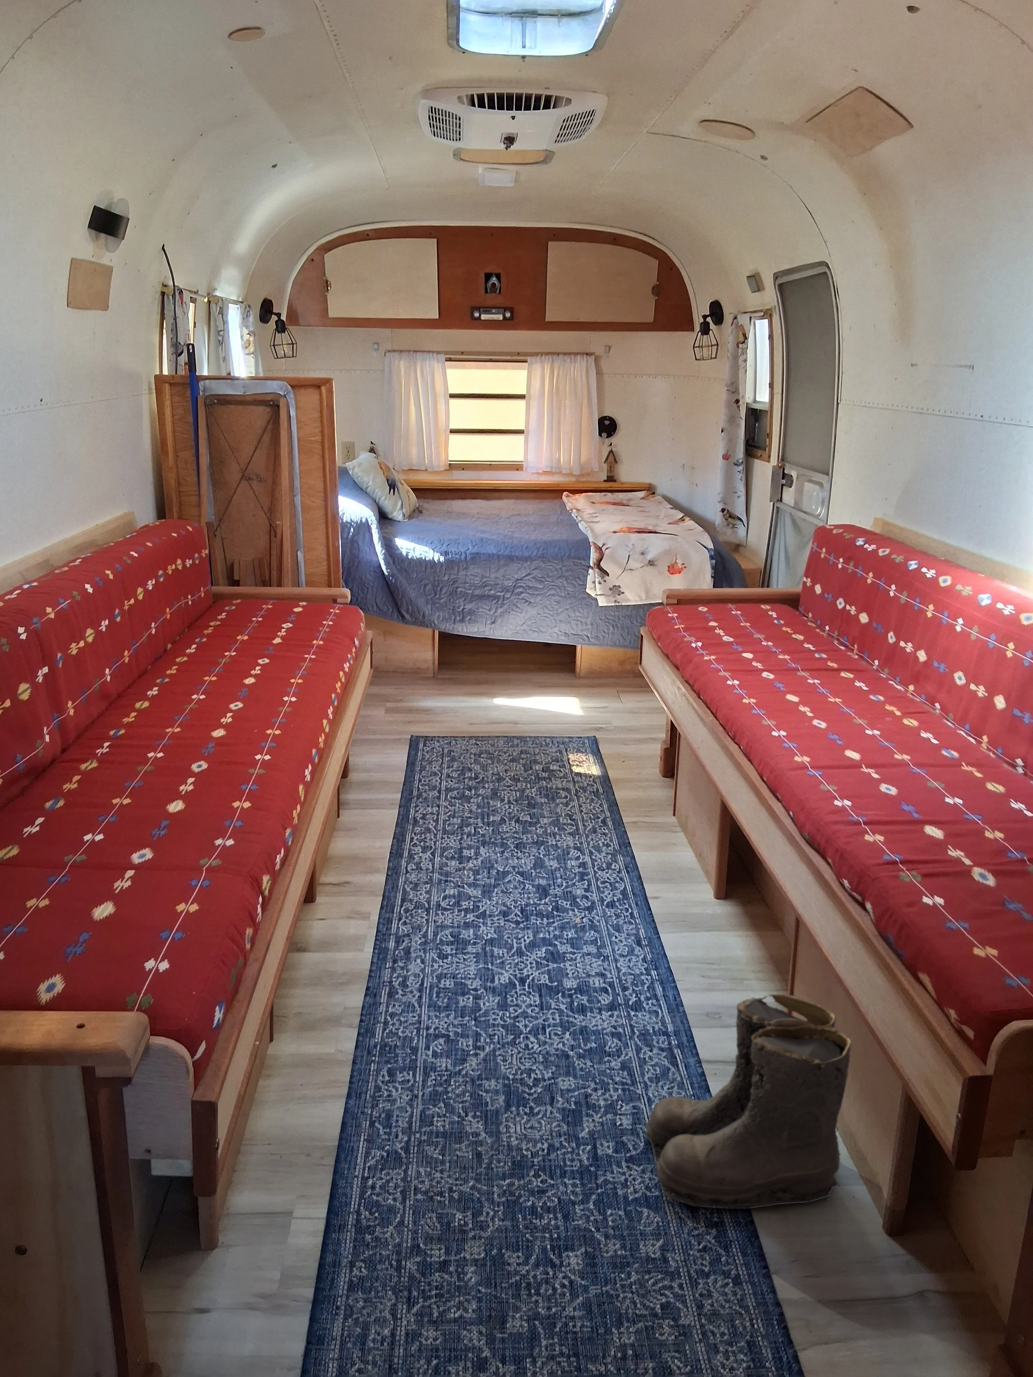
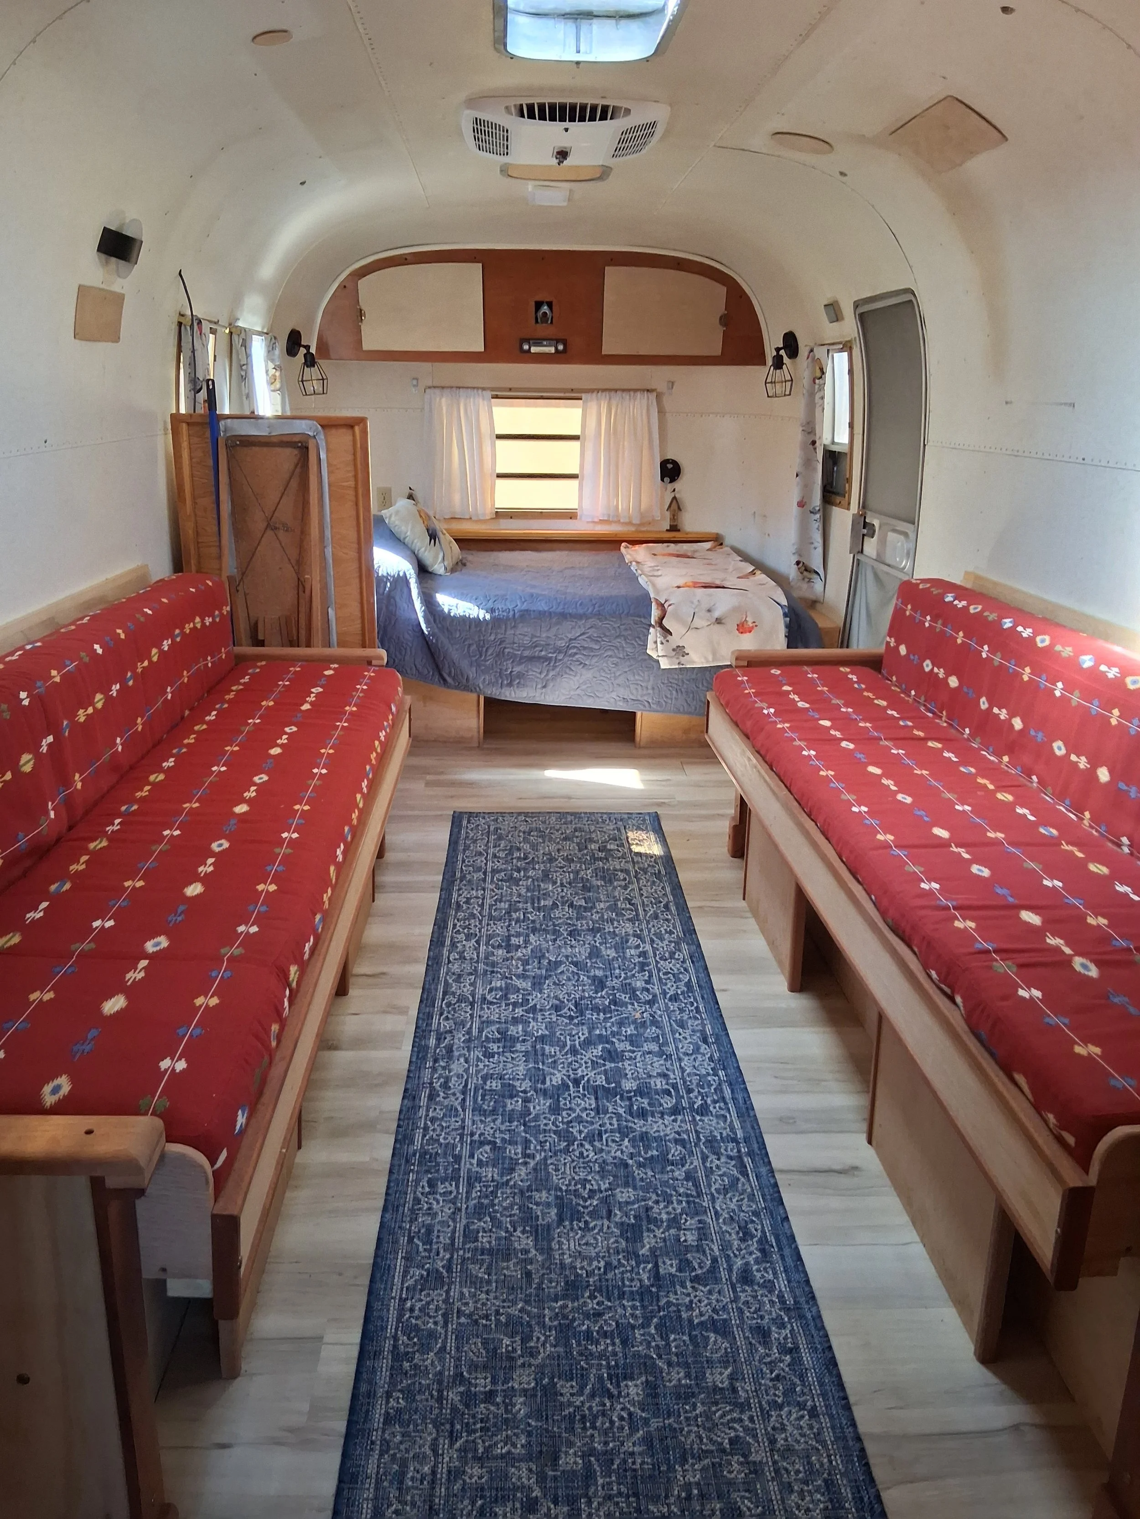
- boots (743, 1093)
